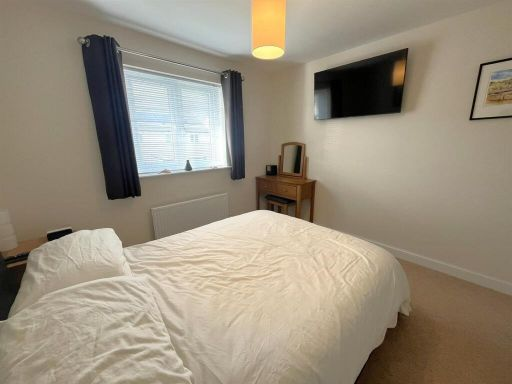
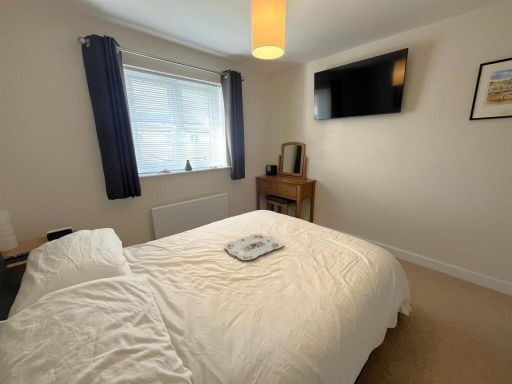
+ serving tray (253, 245)
